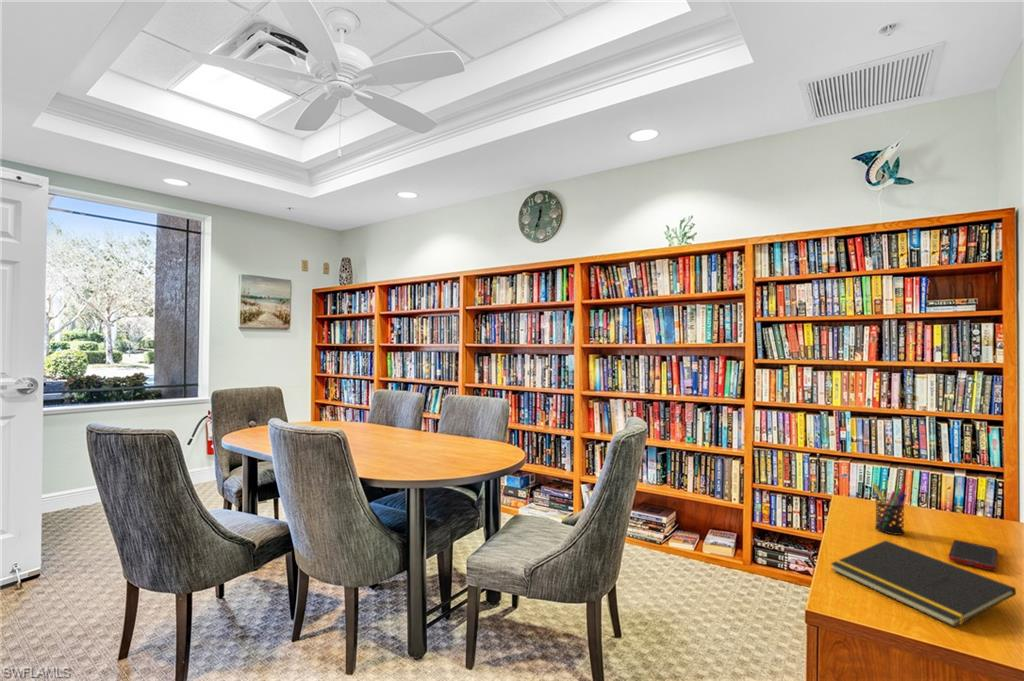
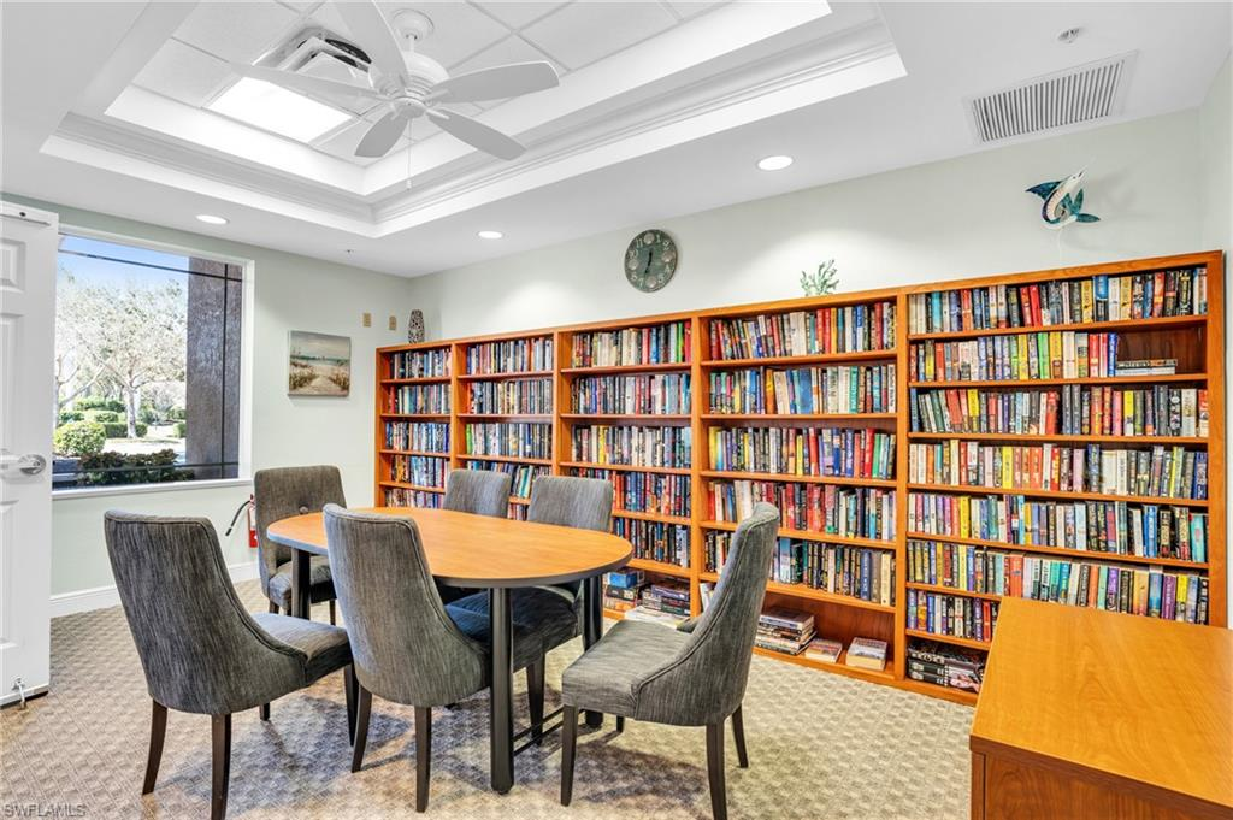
- notepad (915, 577)
- pen holder (892, 506)
- cell phone (973, 554)
